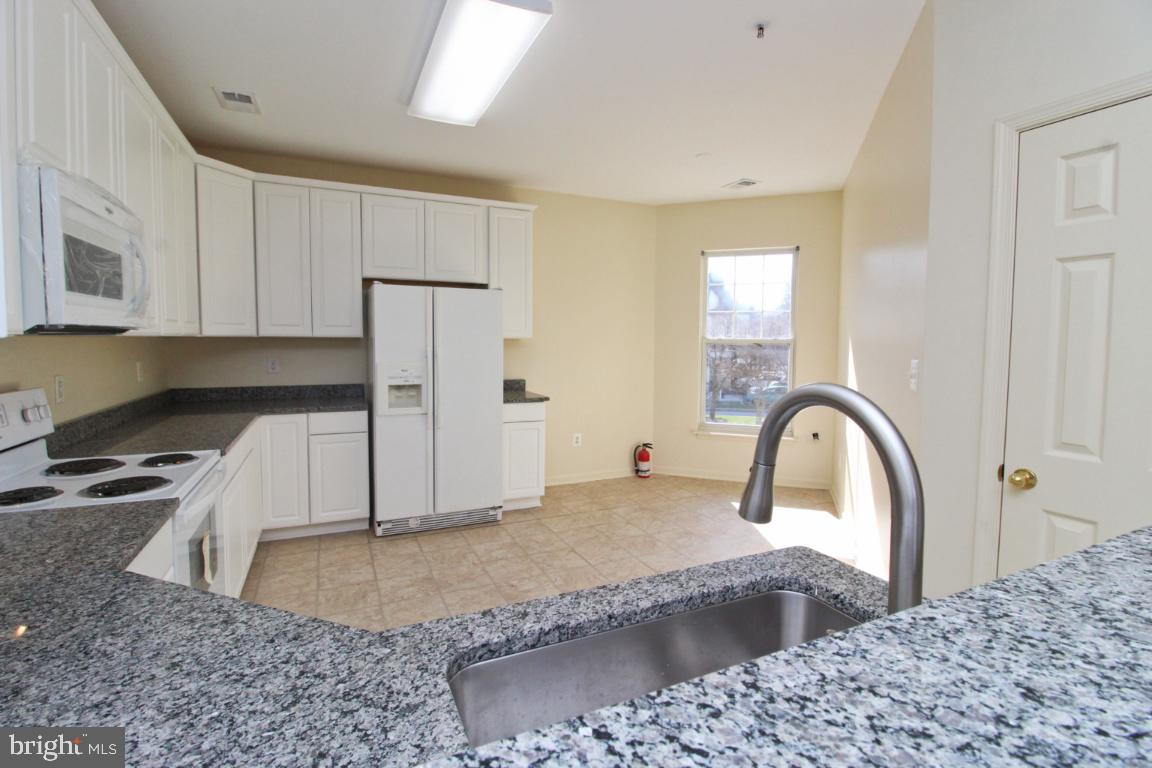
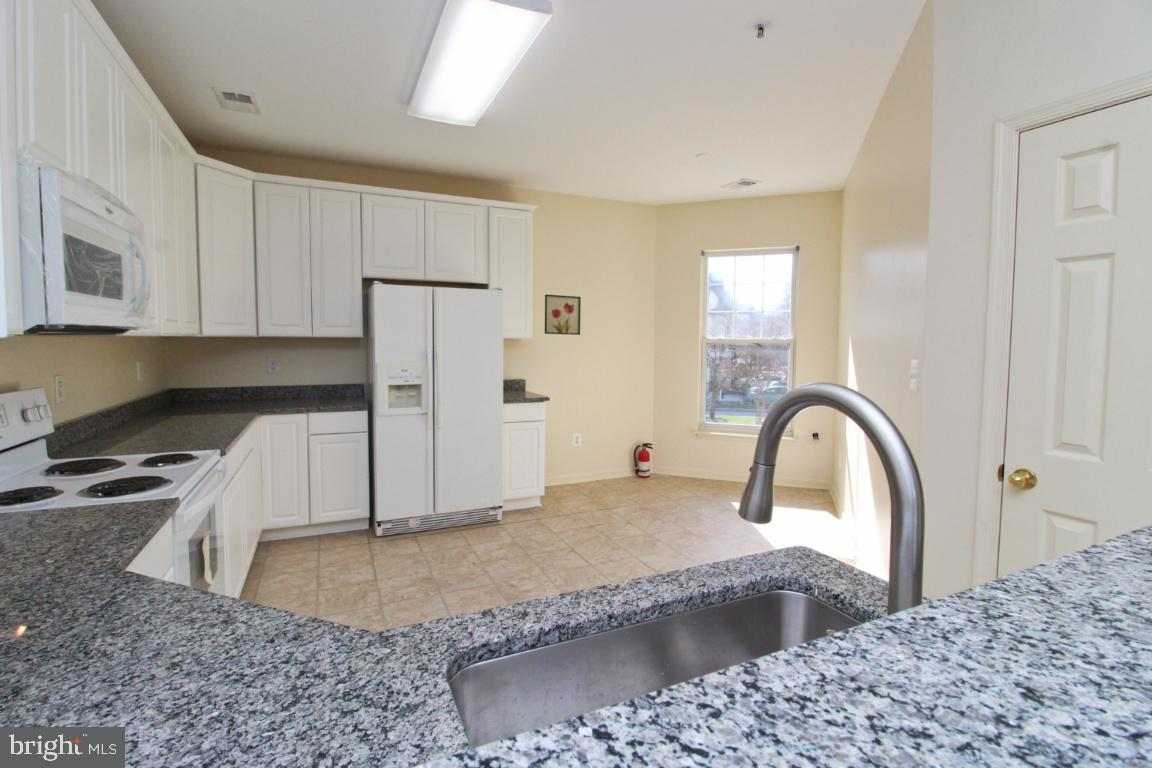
+ wall art (562, 315)
